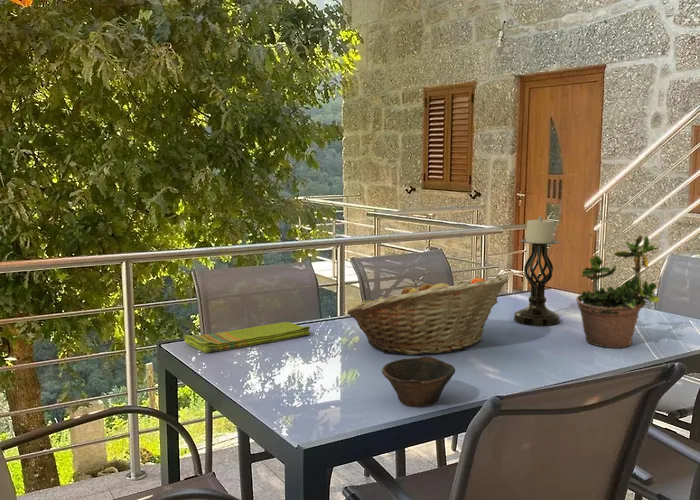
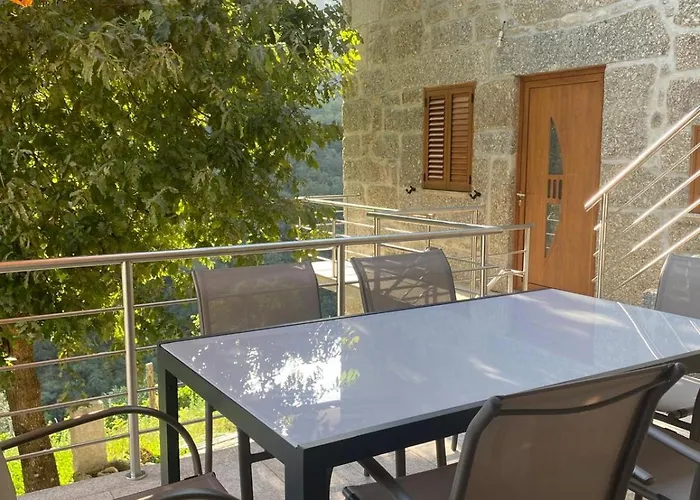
- candle holder (539, 267)
- bowl (418, 383)
- potted plant (611, 287)
- dish towel (248, 333)
- fruit basket (430, 308)
